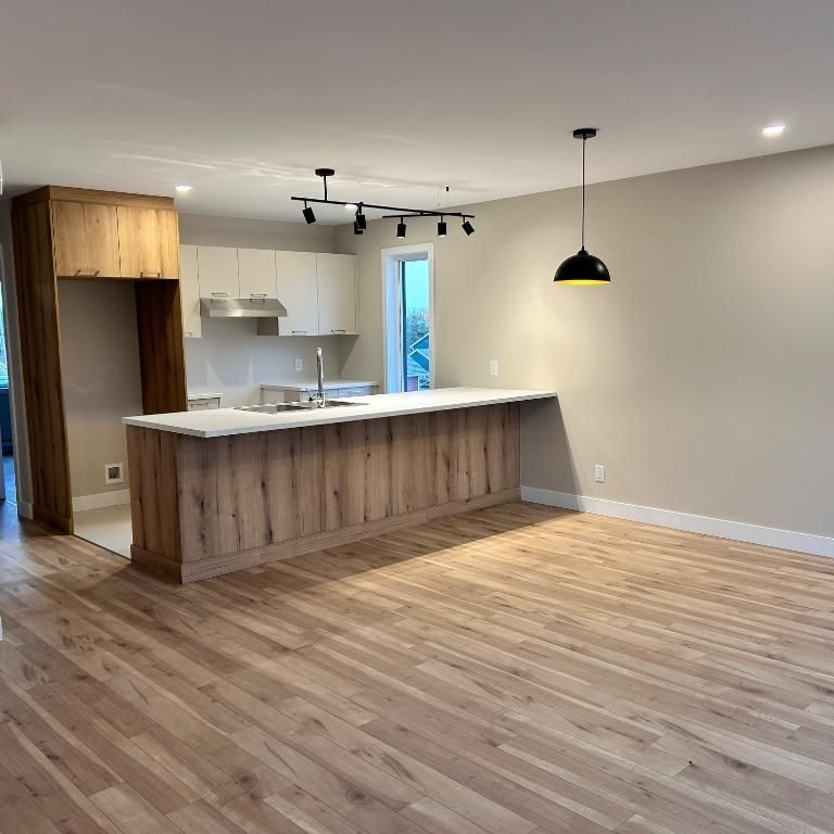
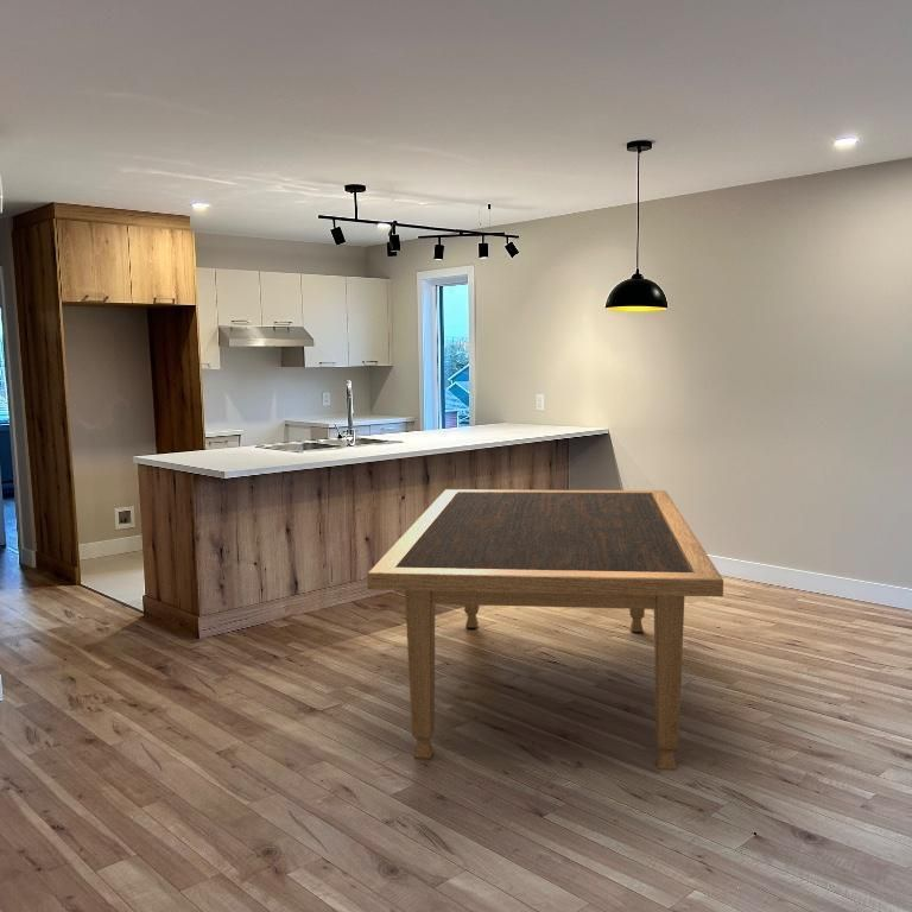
+ dining table (549, 602)
